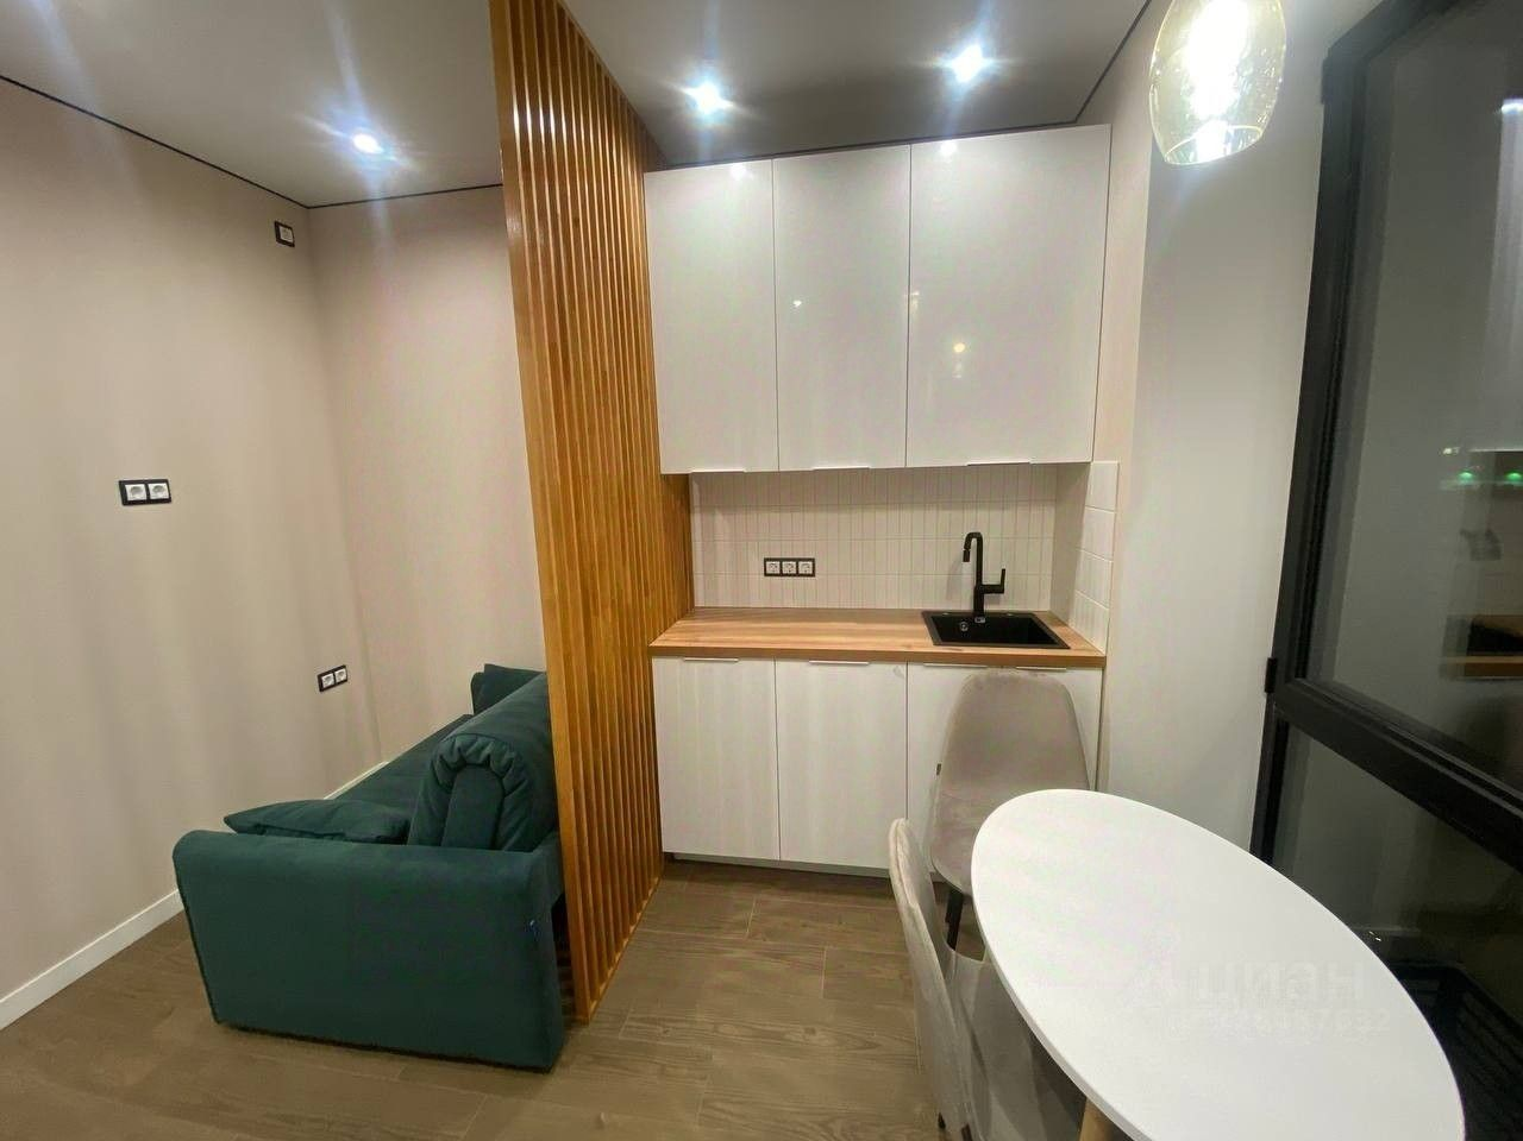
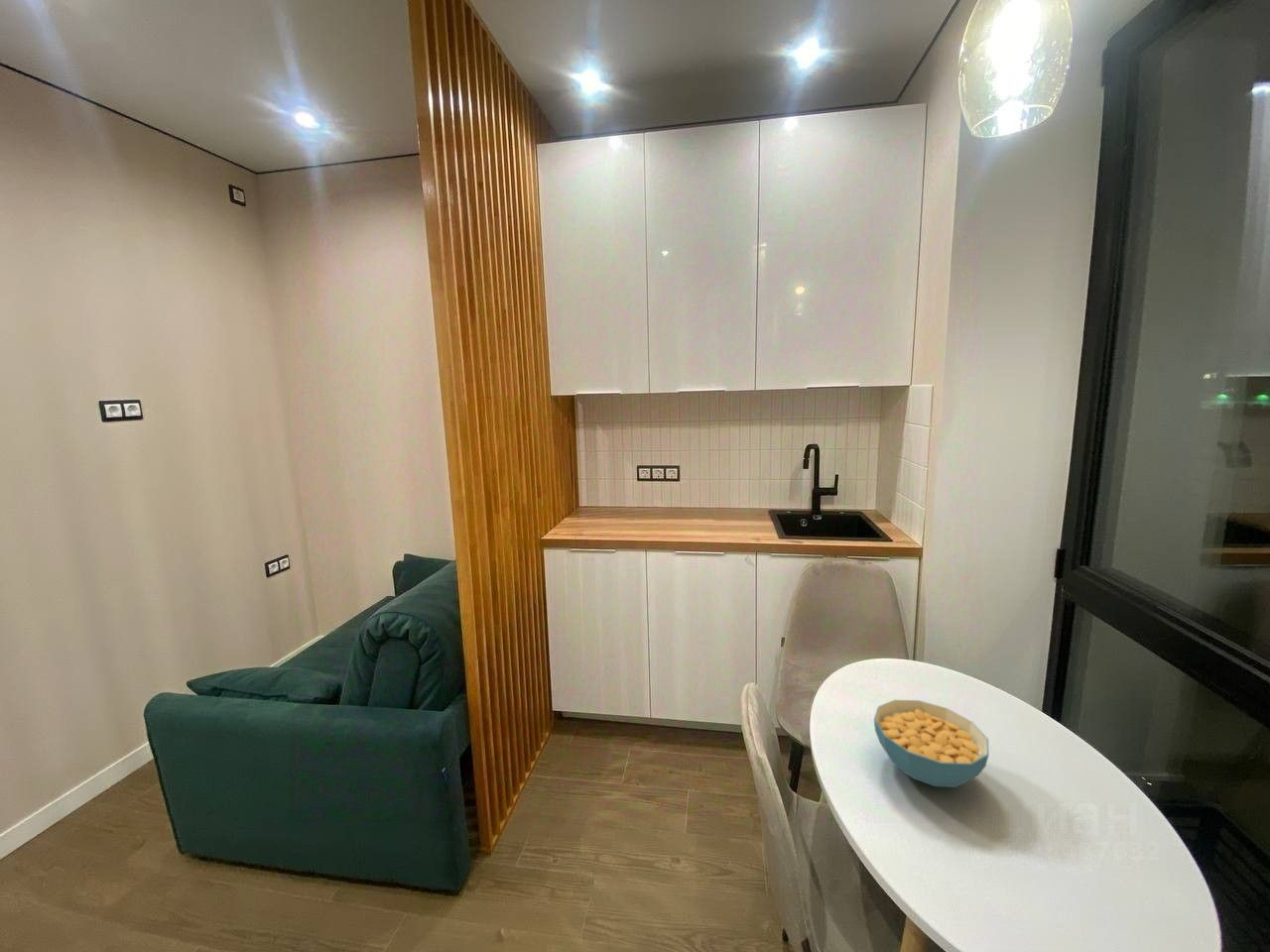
+ cereal bowl (927, 751)
